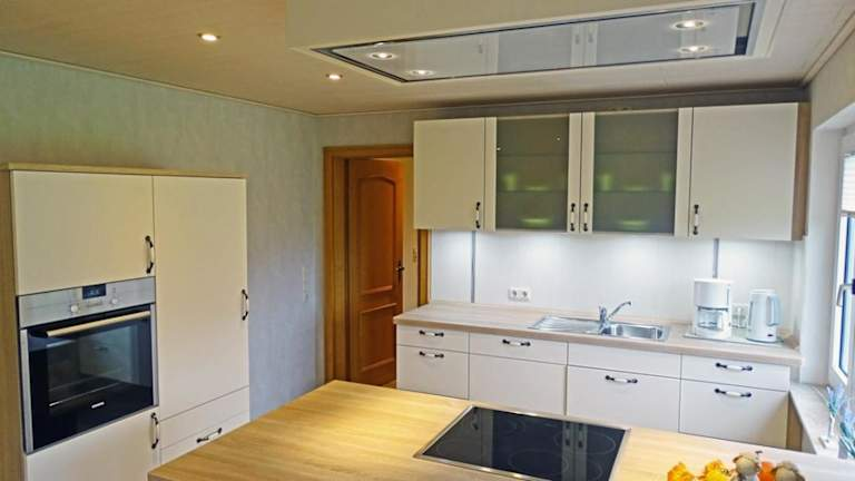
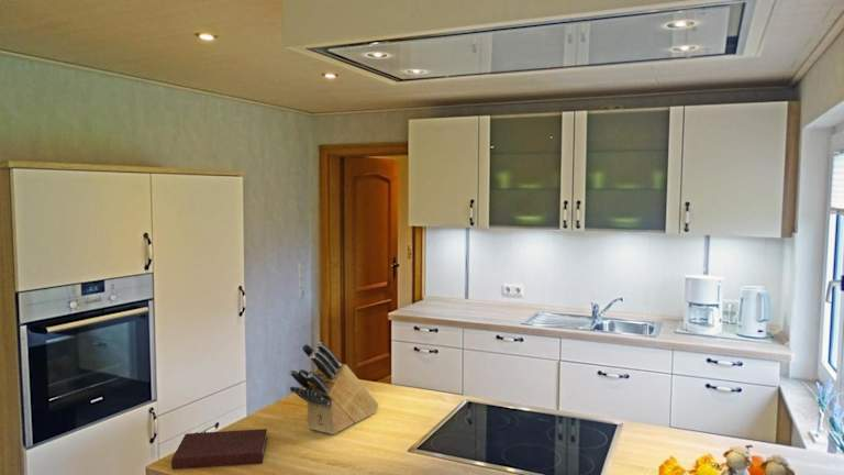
+ knife block (335, 379)
+ notebook (222, 448)
